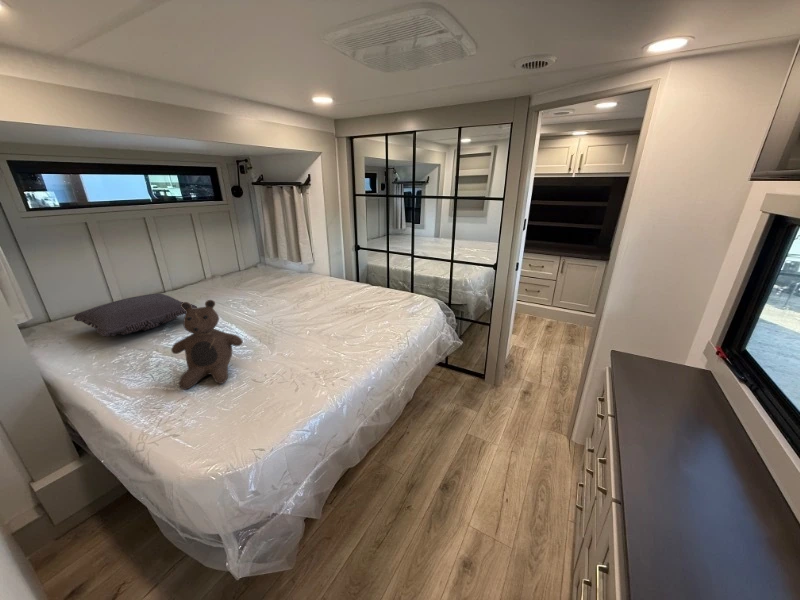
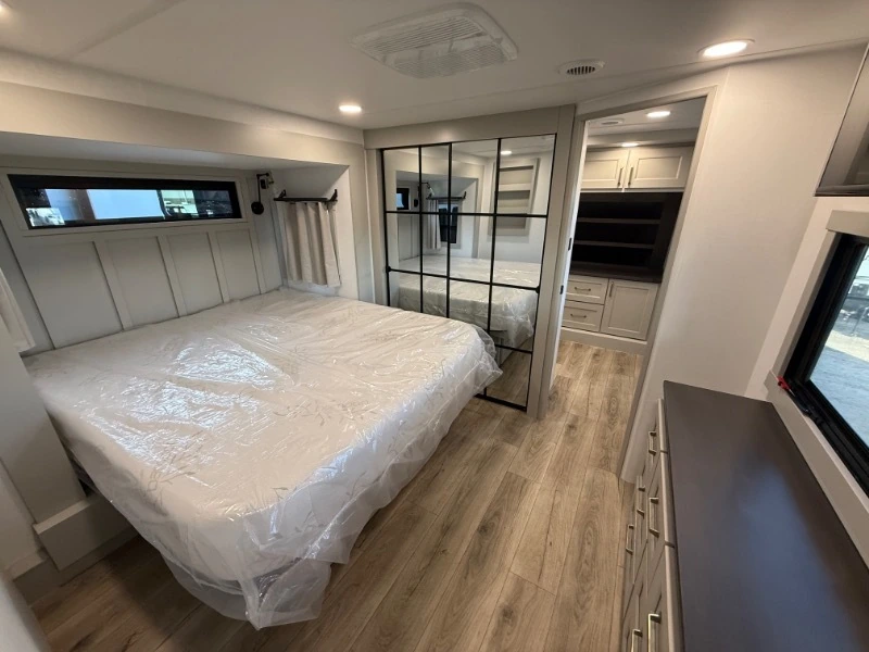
- teddy bear (202, 341)
- pillow (137, 312)
